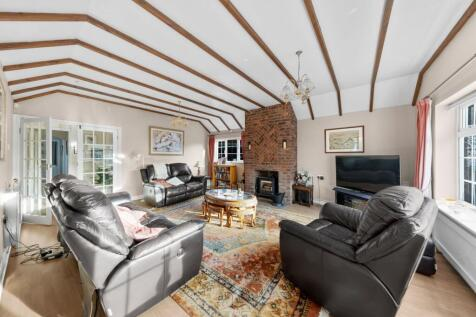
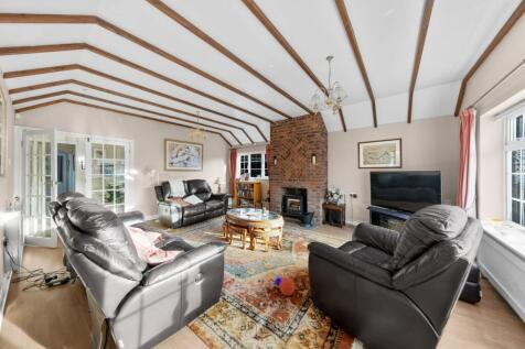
+ ball (283, 284)
